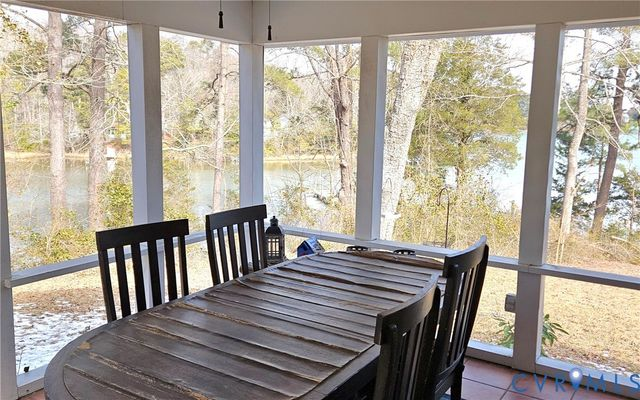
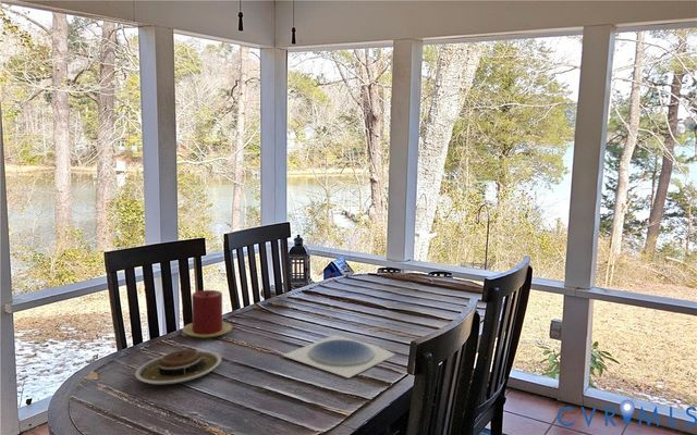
+ plate (180, 363)
+ plate (341, 350)
+ candle (207, 312)
